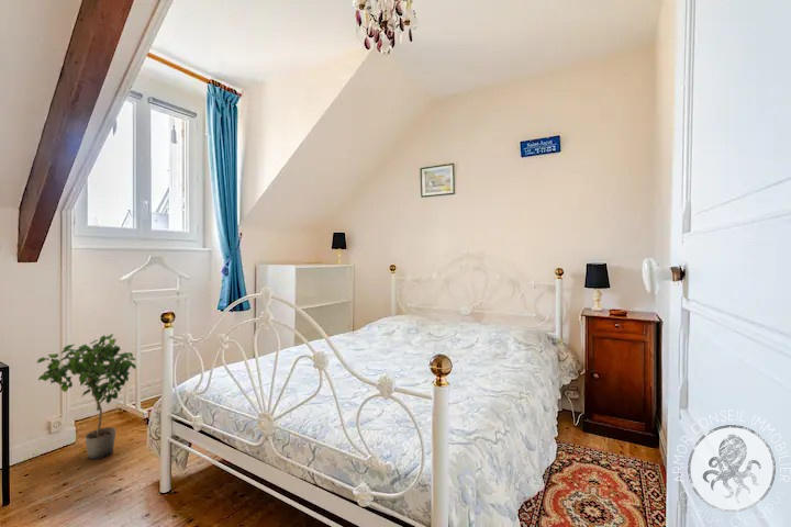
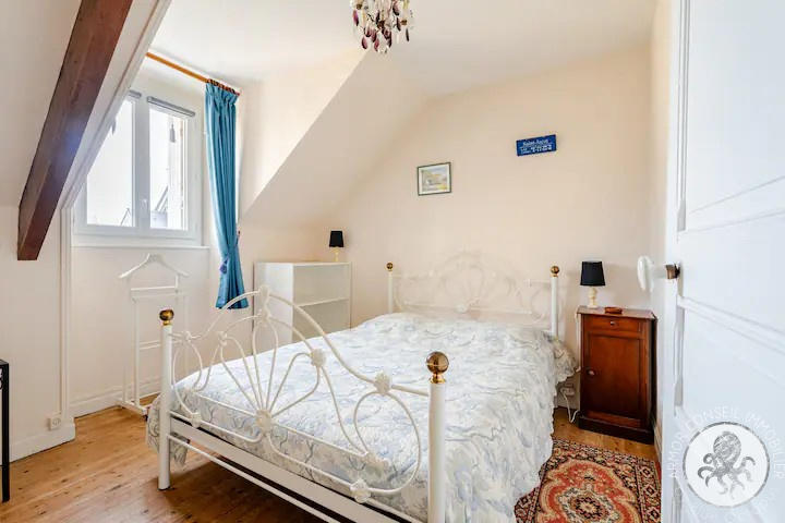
- potted plant (94, 397)
